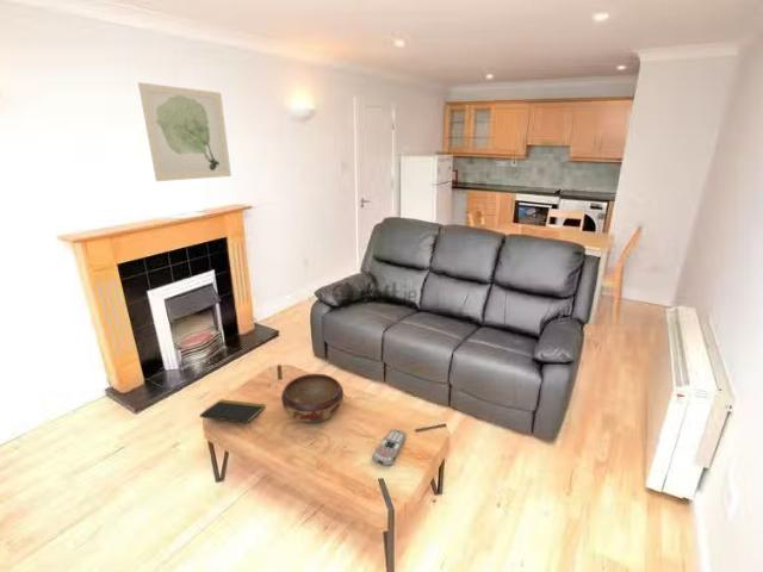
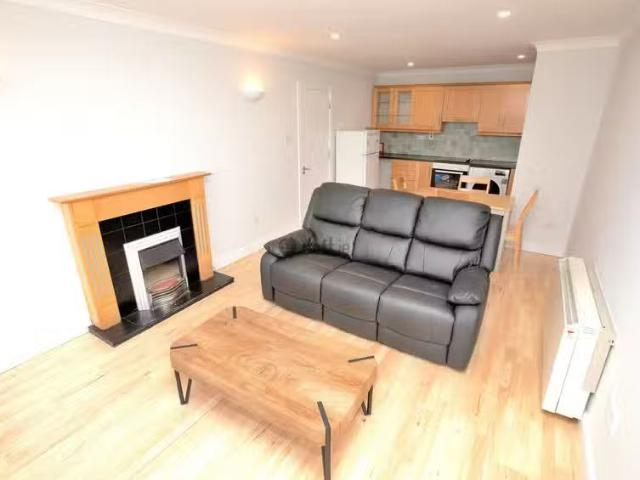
- notepad (232, 410)
- wall art (190, 135)
- remote control (390, 446)
- decorative bowl (312, 400)
